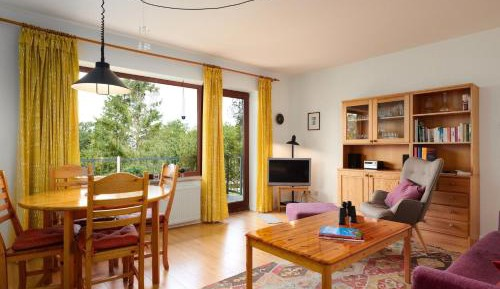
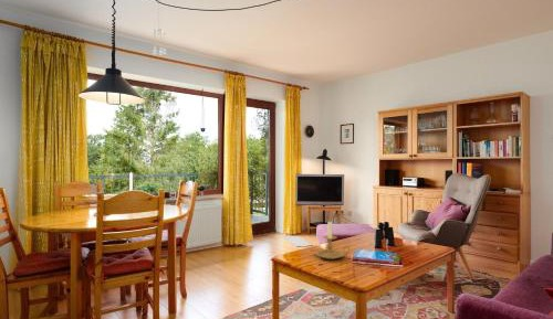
+ candle holder (330, 238)
